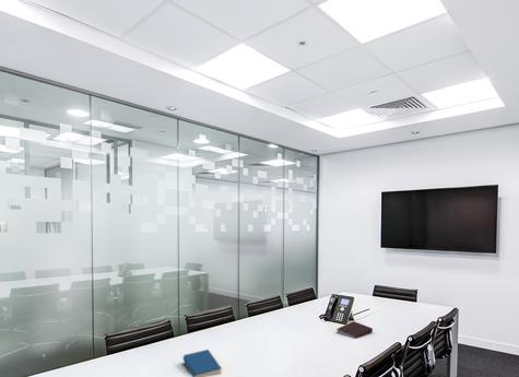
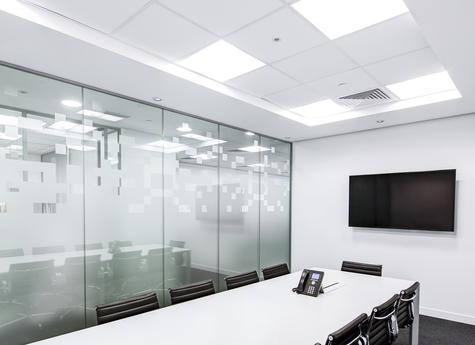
- notebook (201, 364)
- notebook (354, 330)
